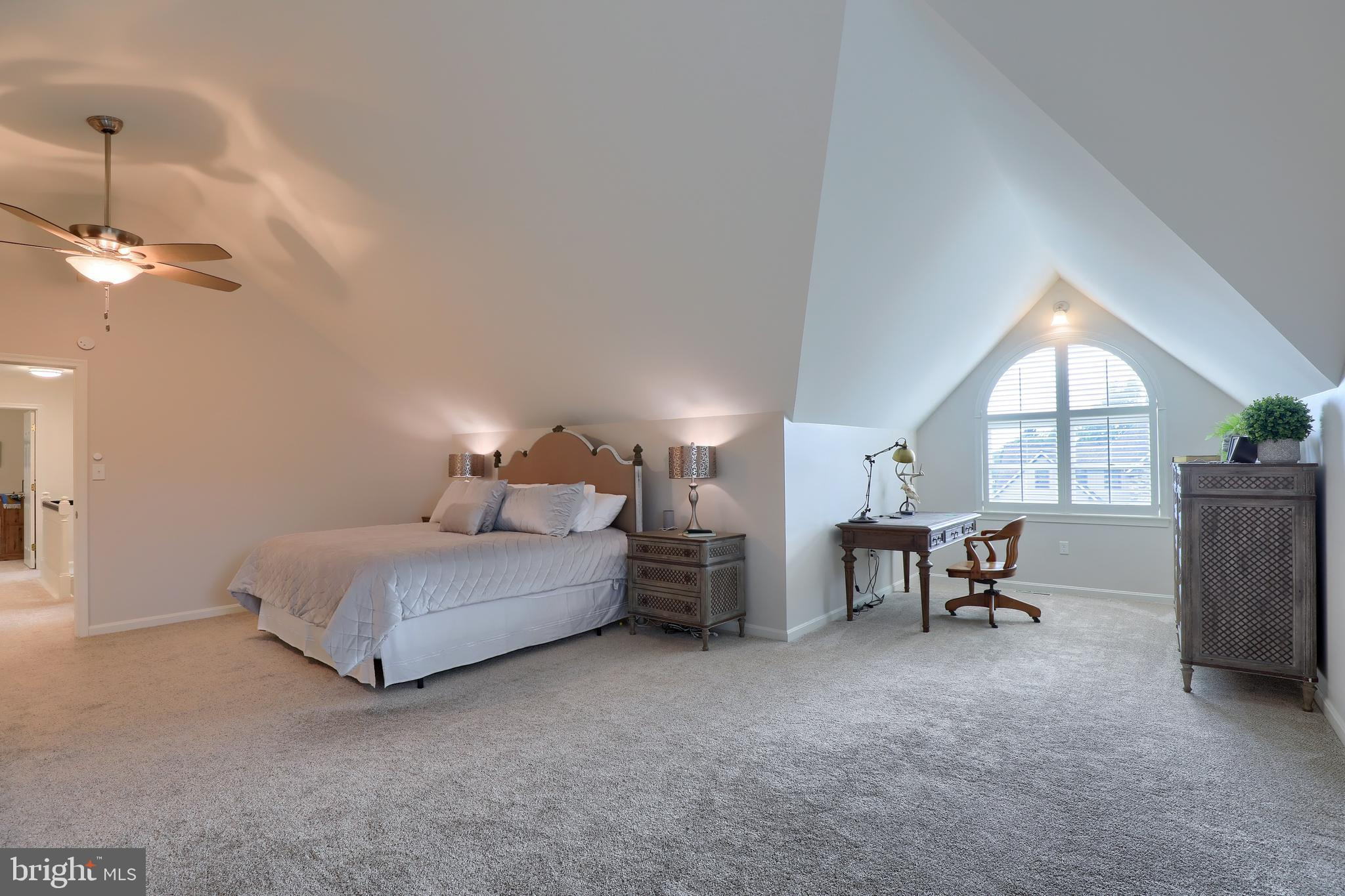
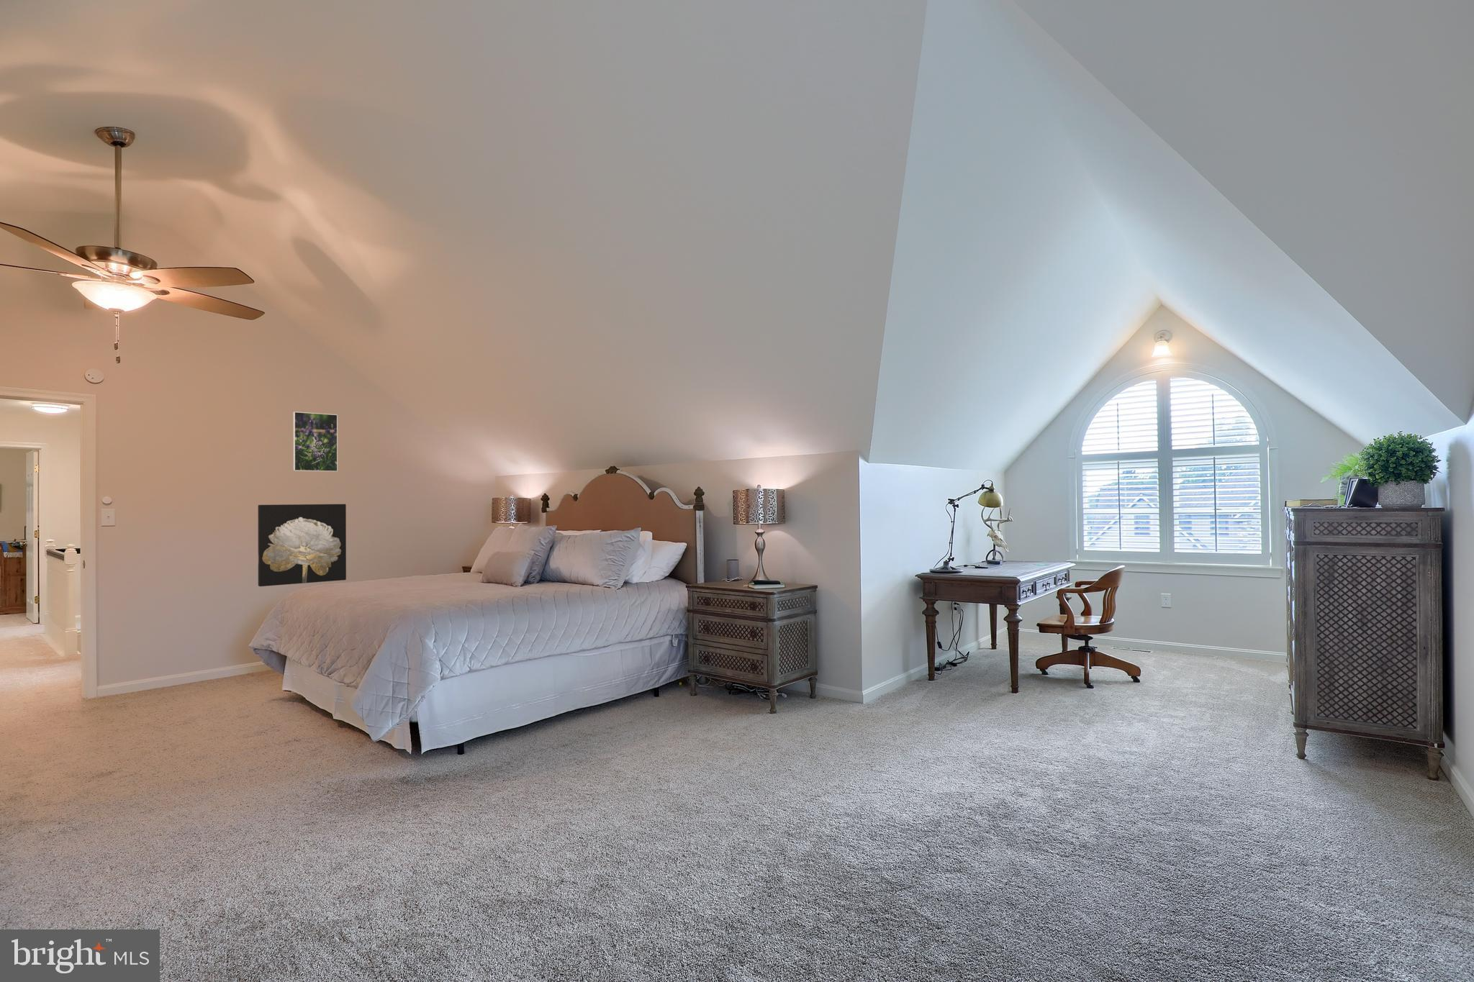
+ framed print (316, 442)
+ wall art (302, 544)
